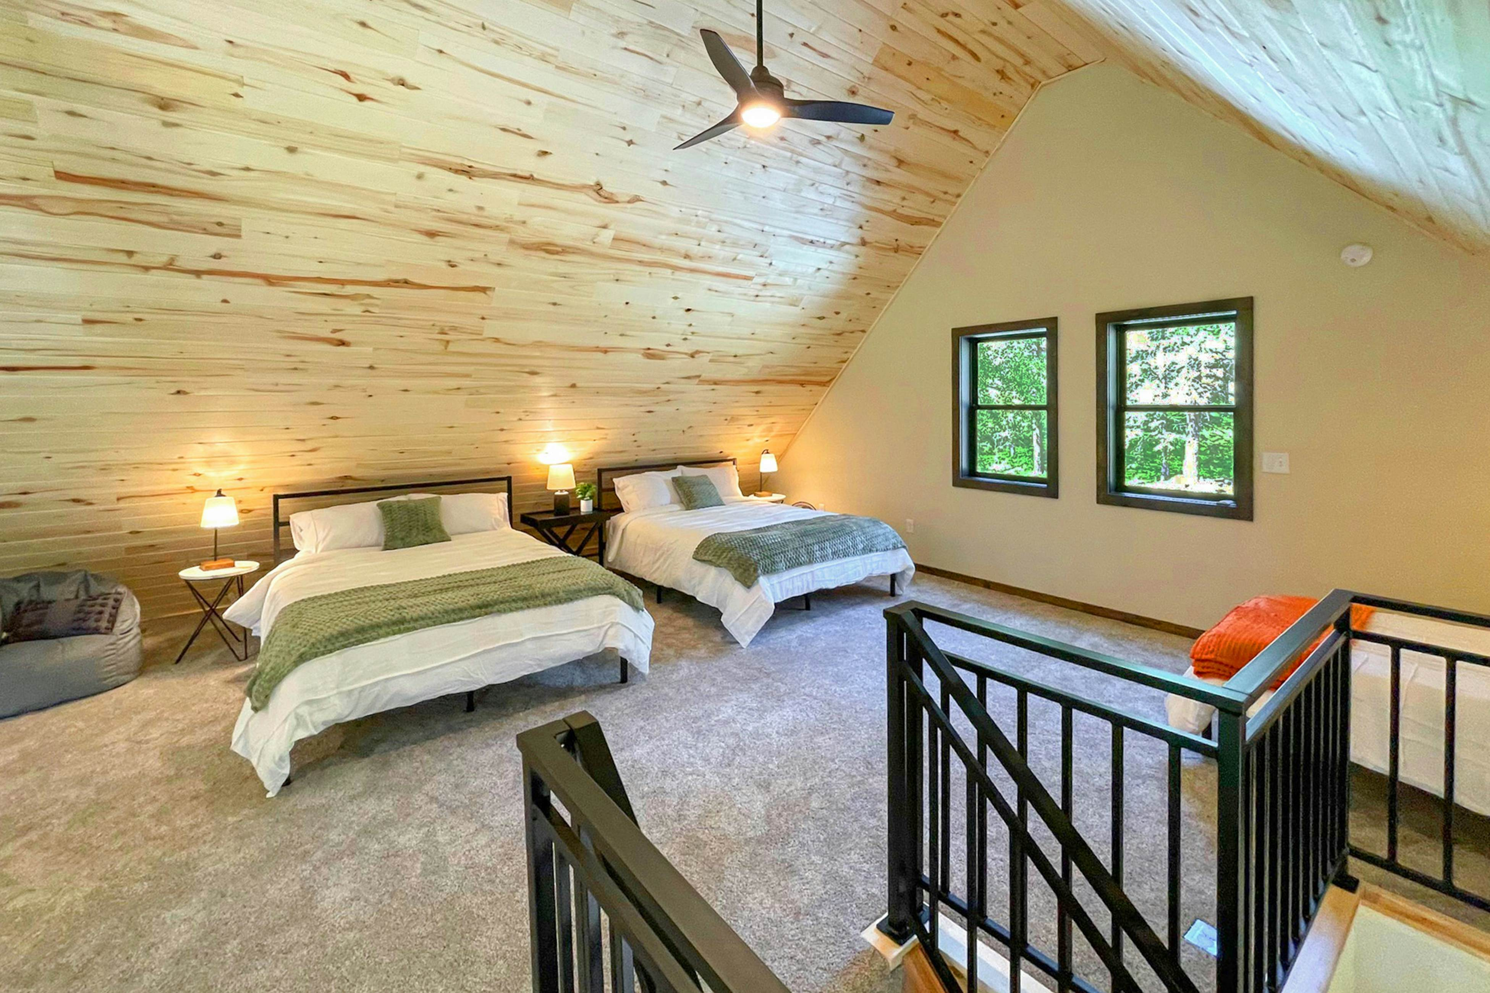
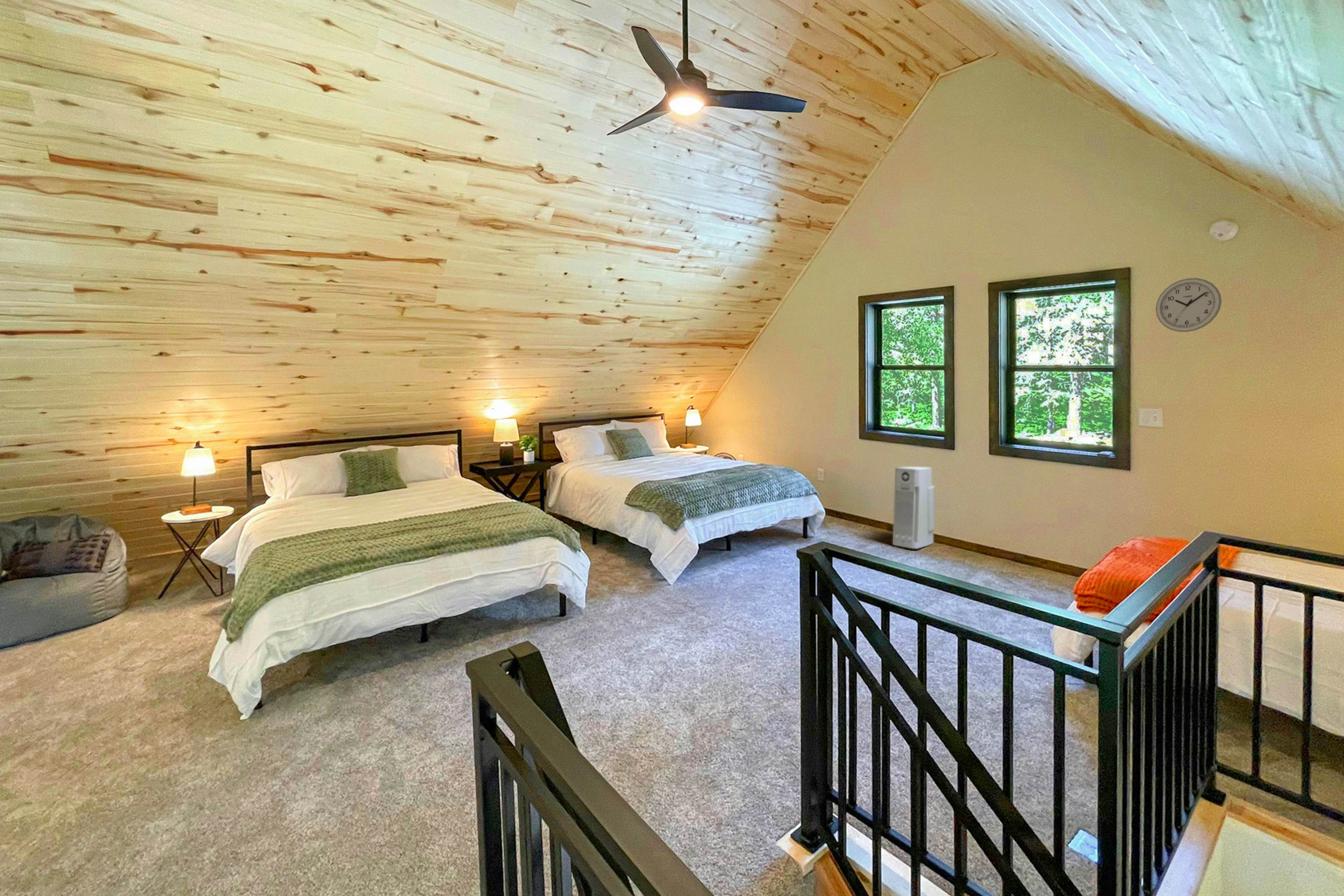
+ air purifier (915, 505)
+ wall clock (1187, 305)
